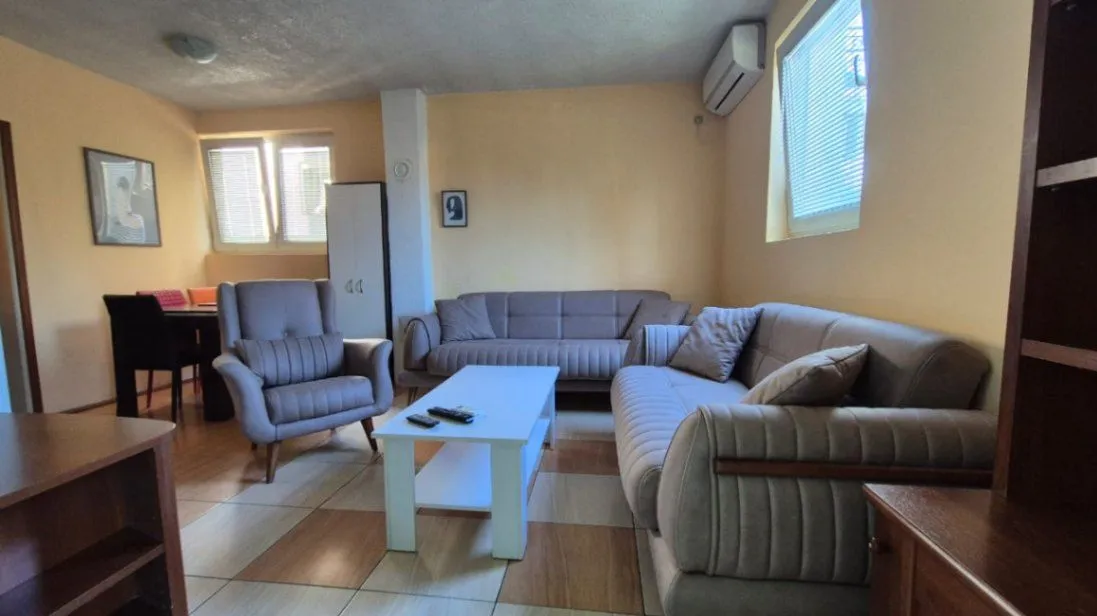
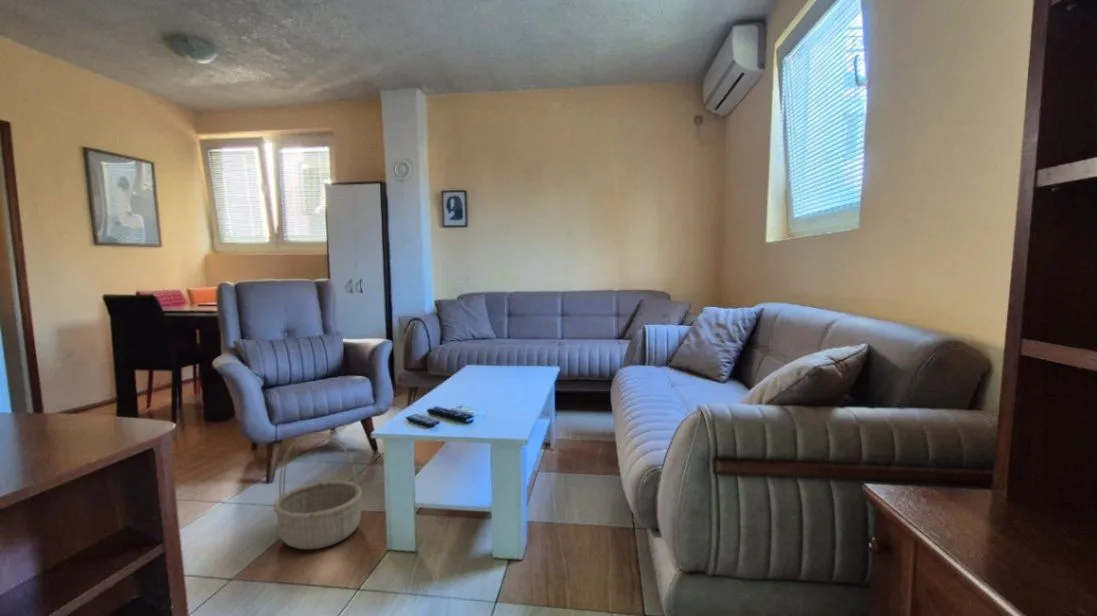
+ basket (318, 484)
